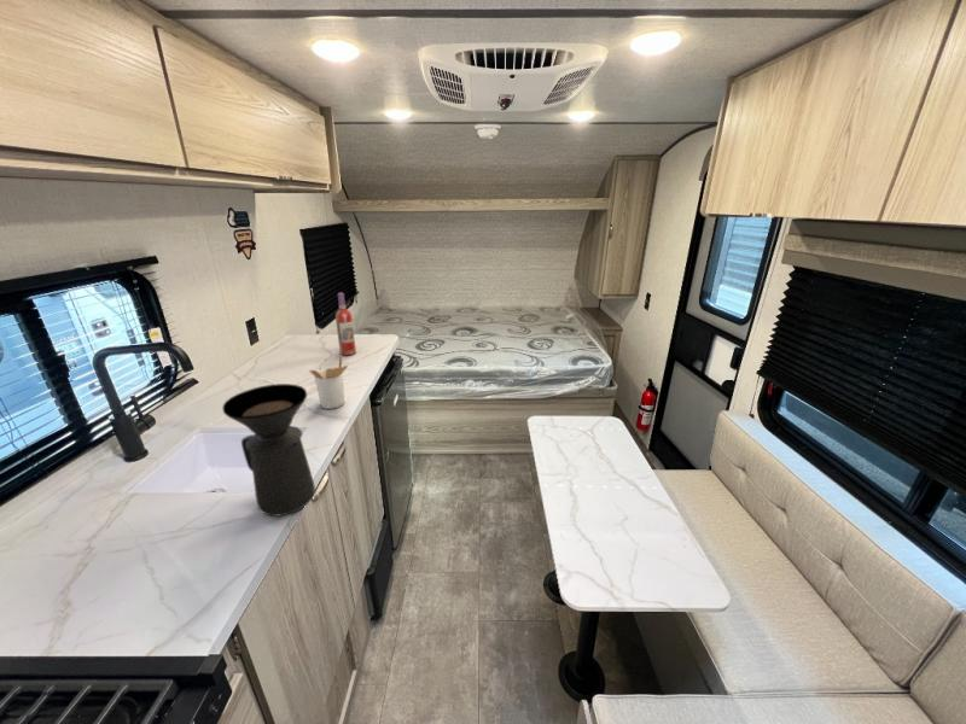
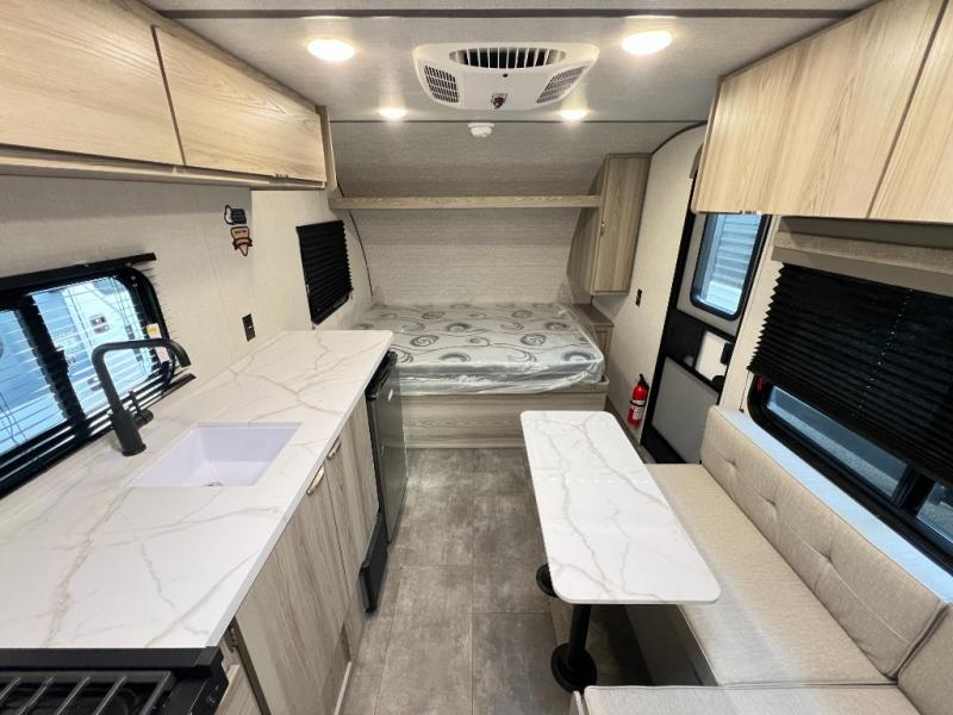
- wine bottle (344, 323)
- utensil holder (332, 383)
- coffee maker (277, 451)
